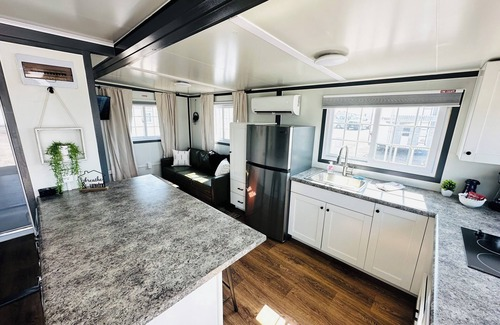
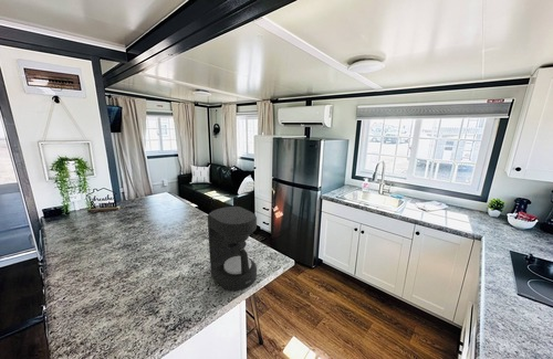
+ coffee maker (233, 245)
